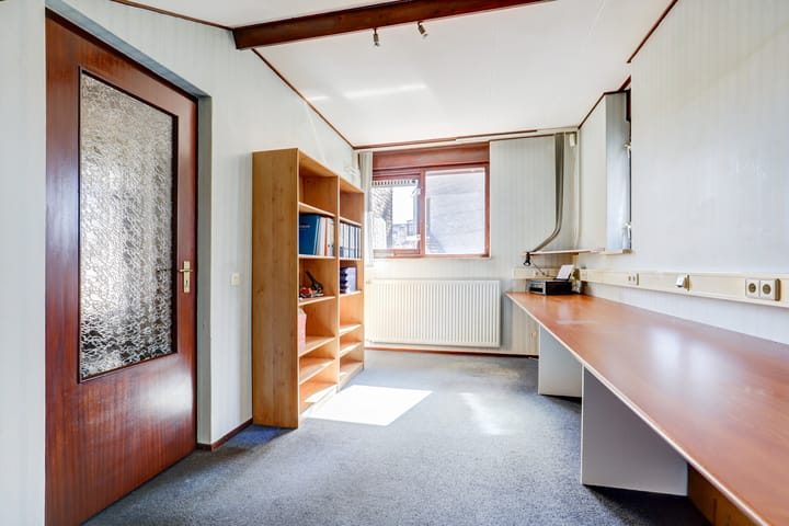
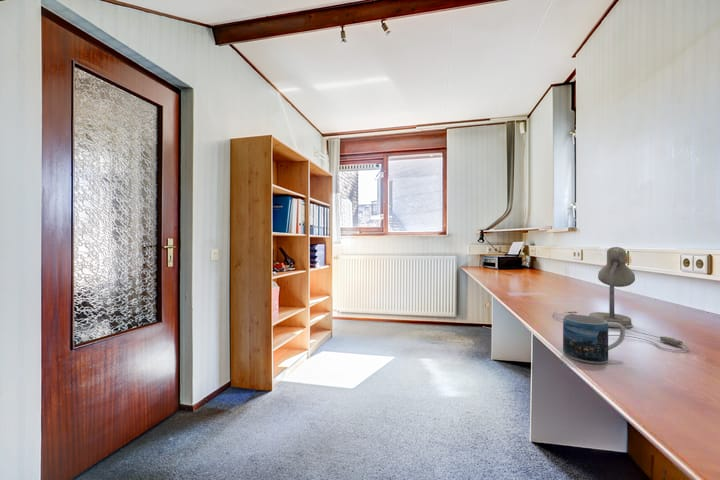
+ mug (594, 338)
+ desk lamp (616, 286)
